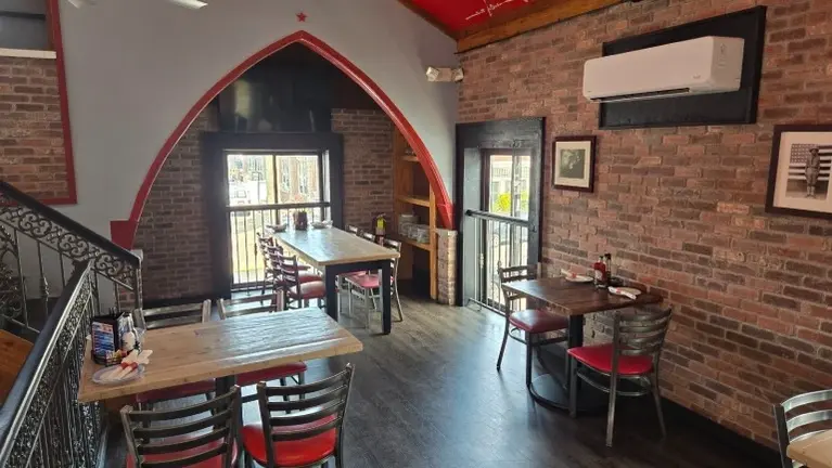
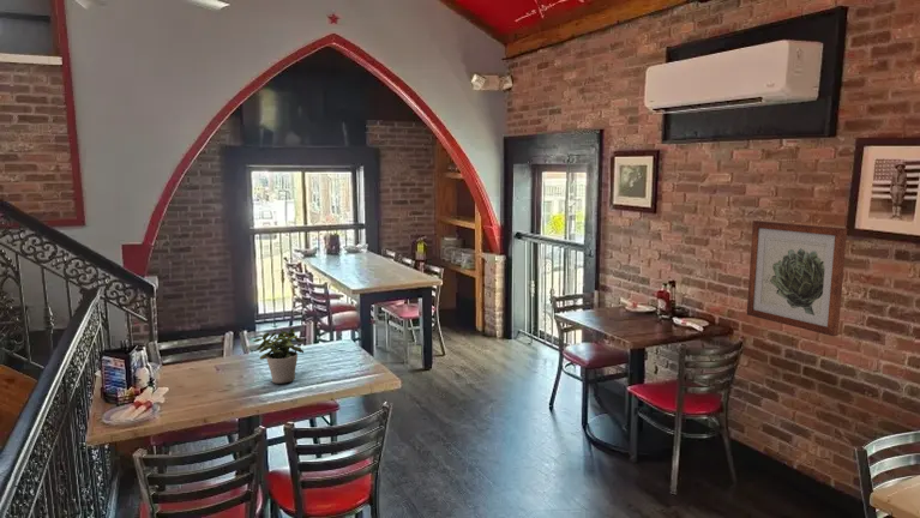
+ potted plant (278, 354)
+ wall art (793, 275)
